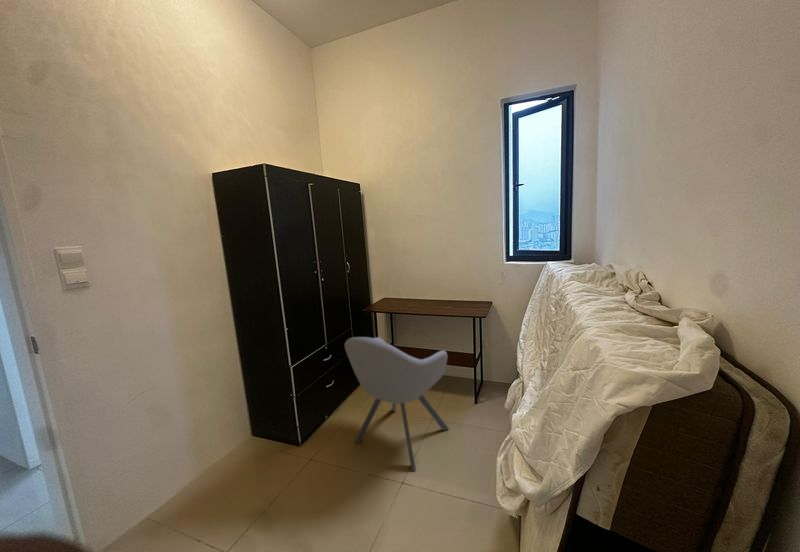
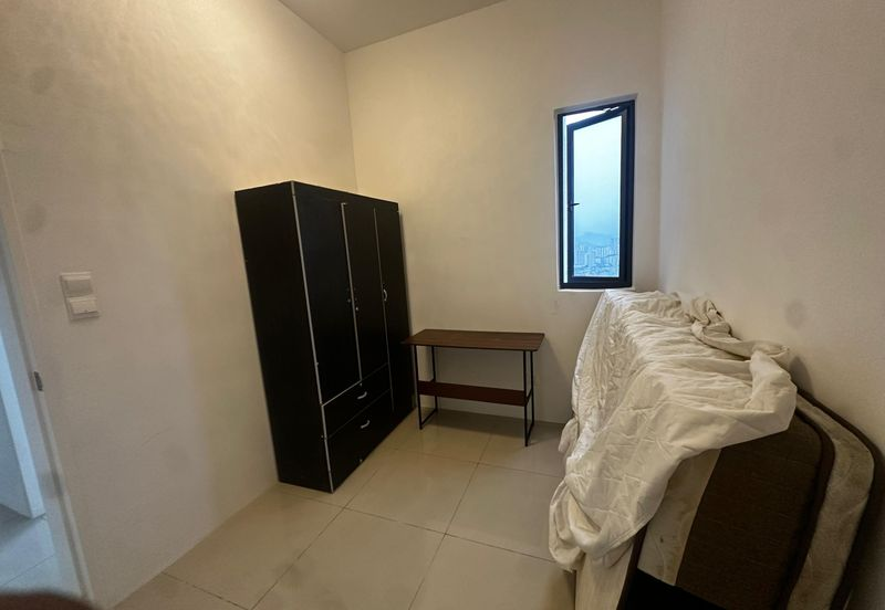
- chair (394, 384)
